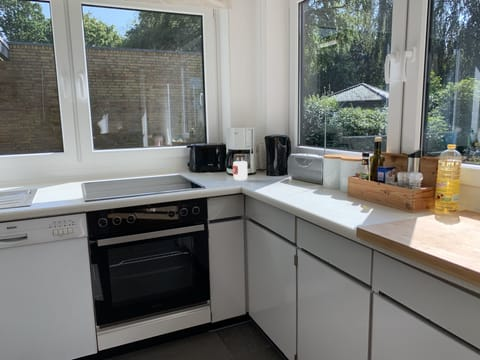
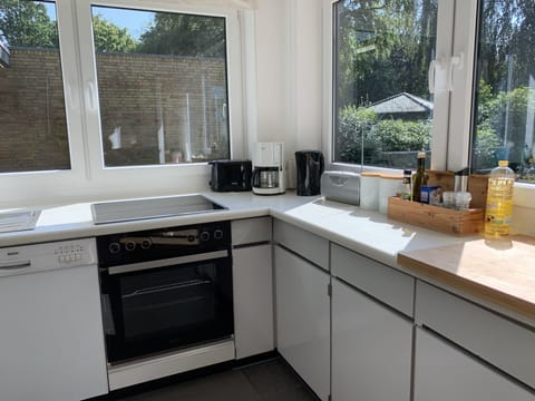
- jar (240, 167)
